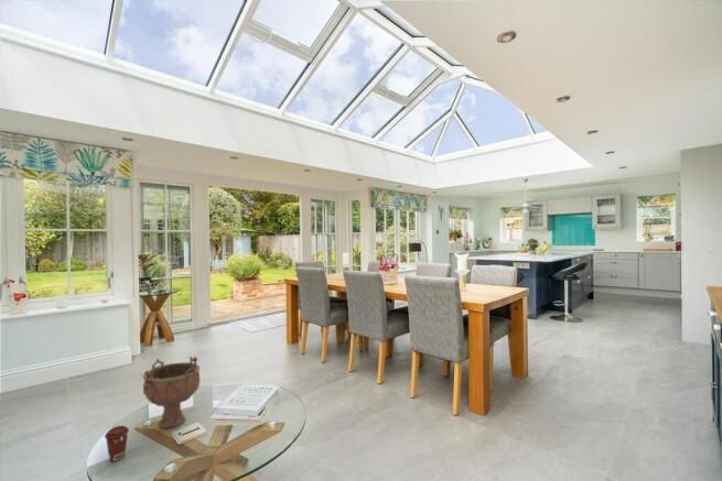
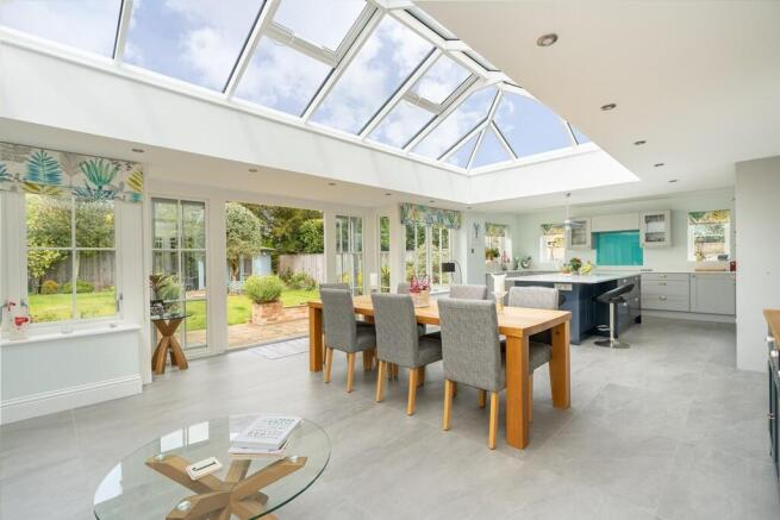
- coffee cup (117, 444)
- decorative bowl (173, 391)
